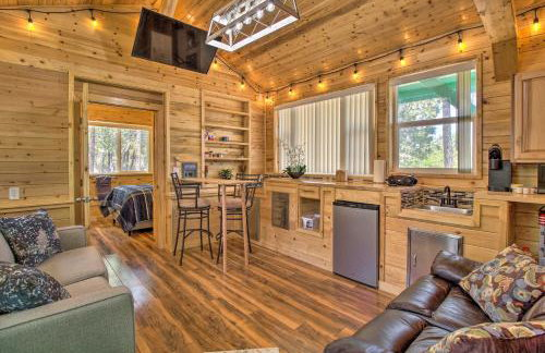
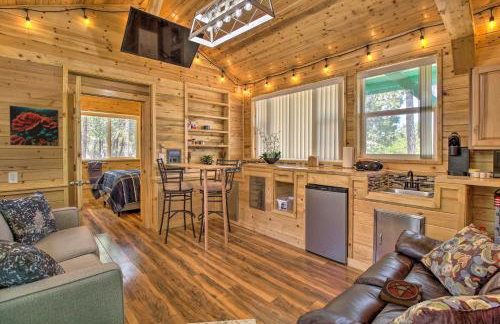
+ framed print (35, 126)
+ book (401, 290)
